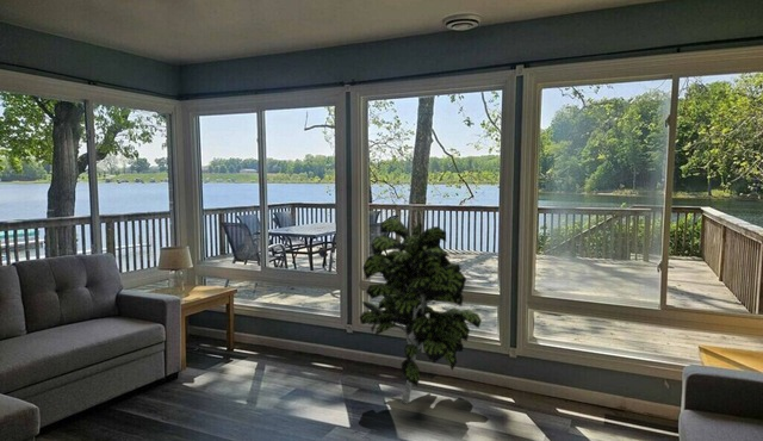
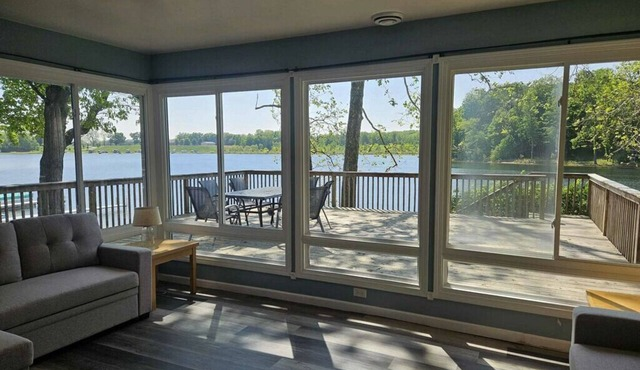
- indoor plant (417, 311)
